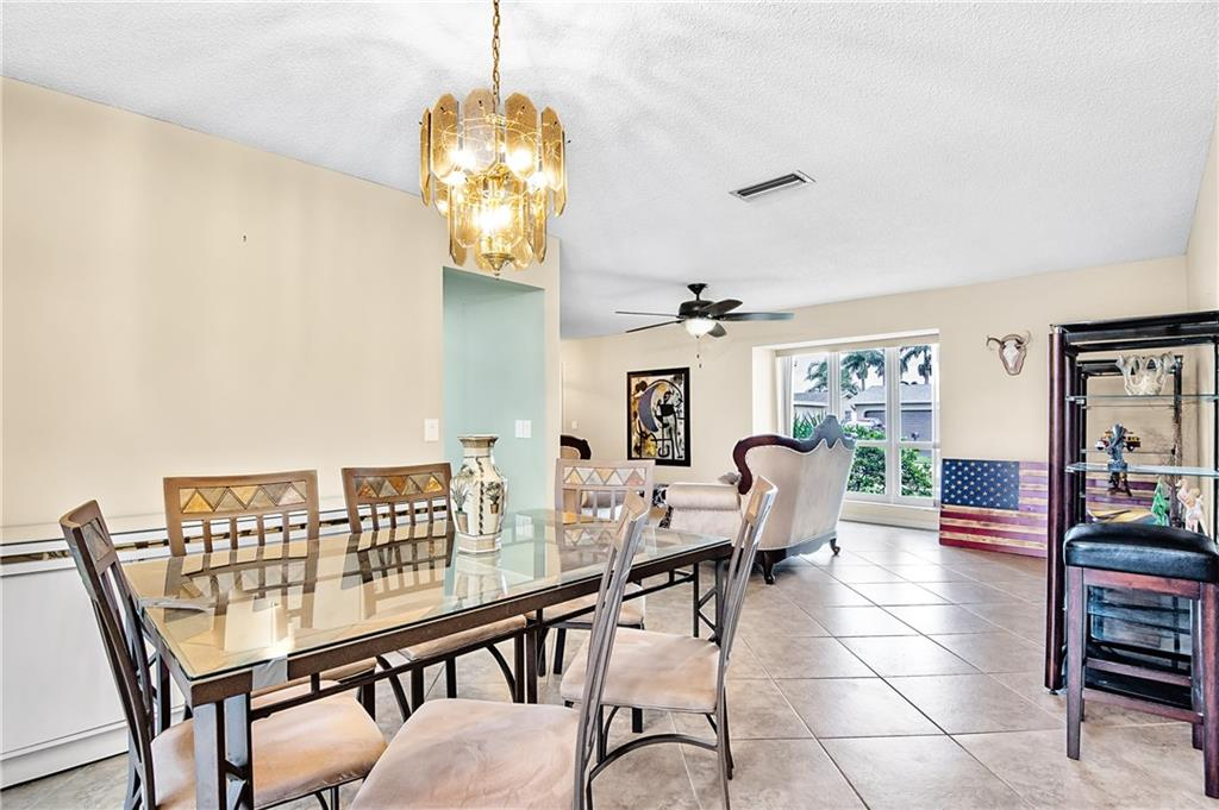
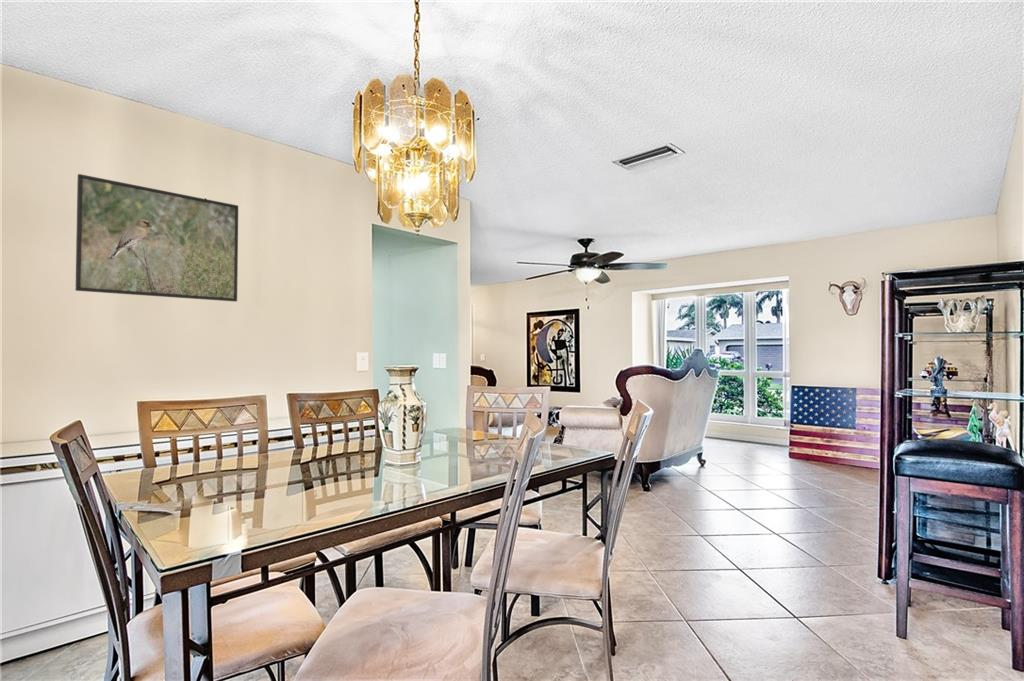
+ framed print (164, 243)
